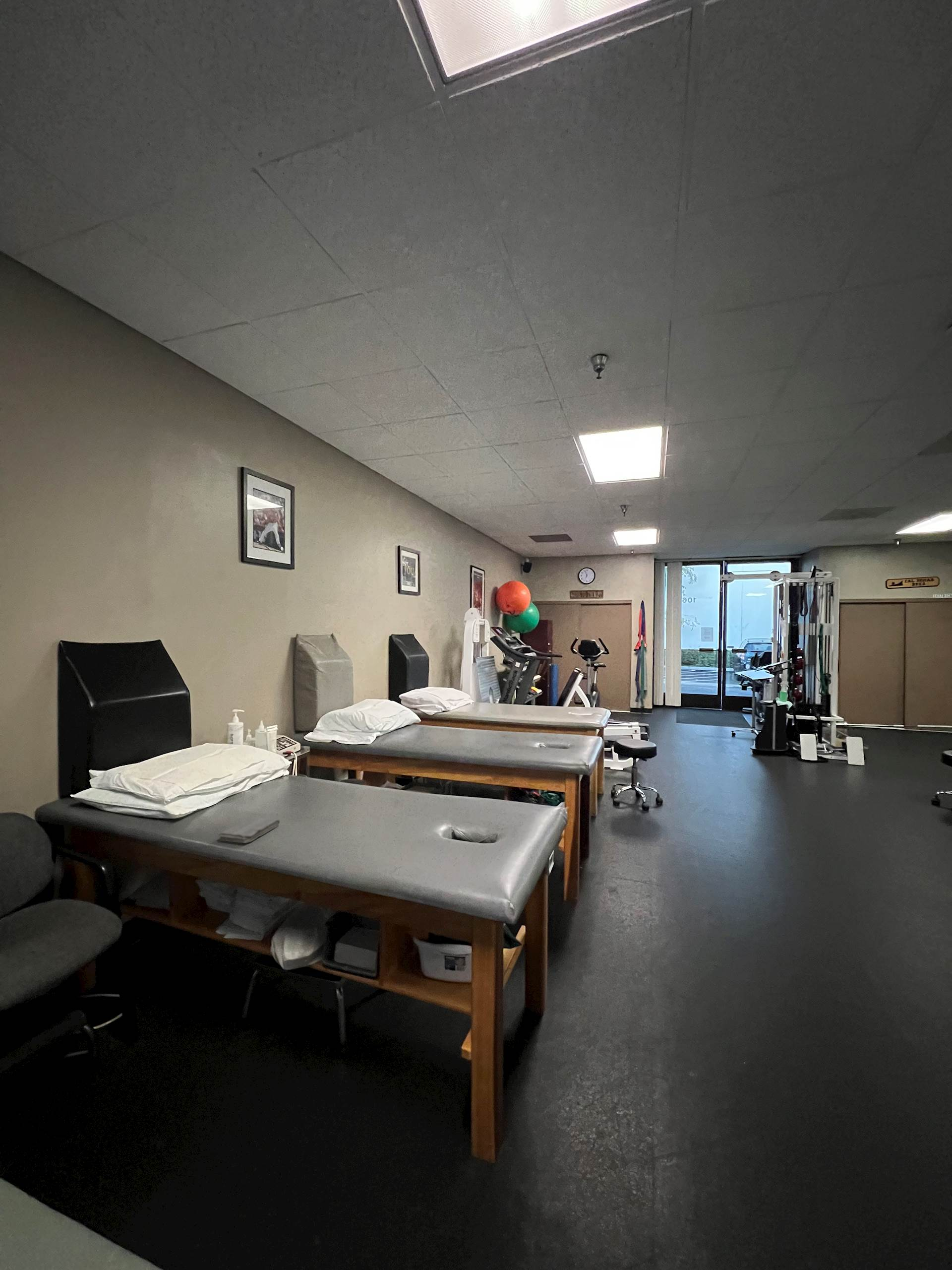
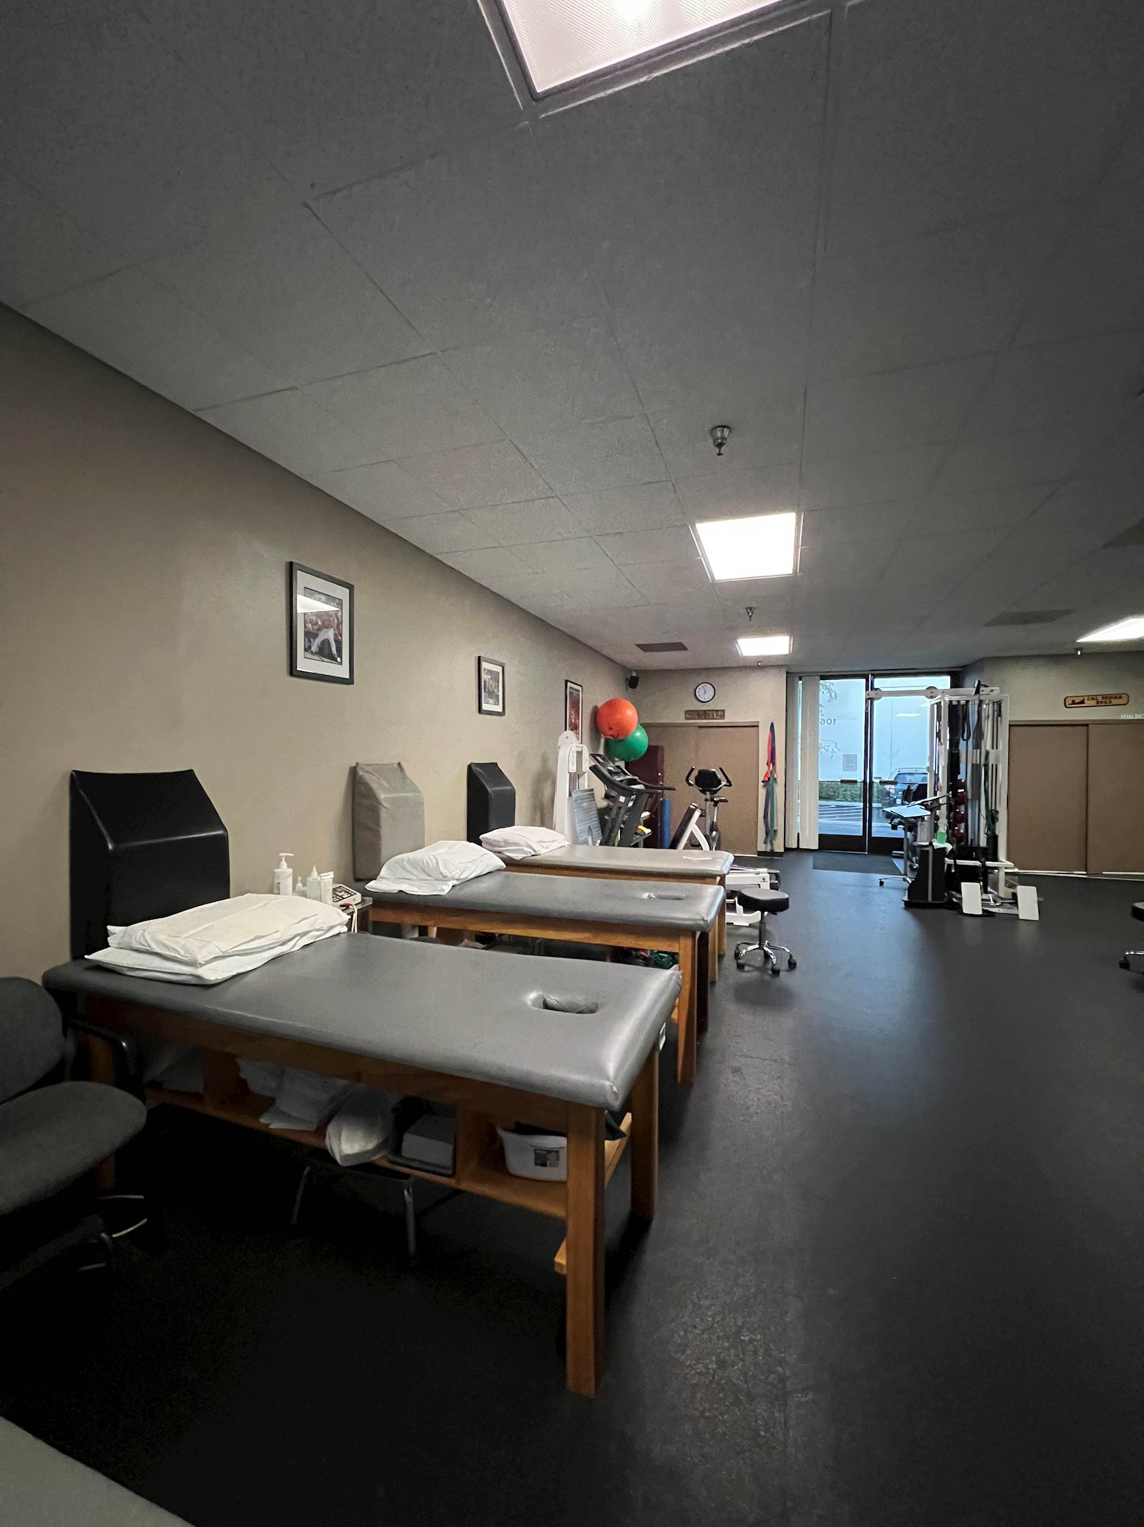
- washcloth (249, 828)
